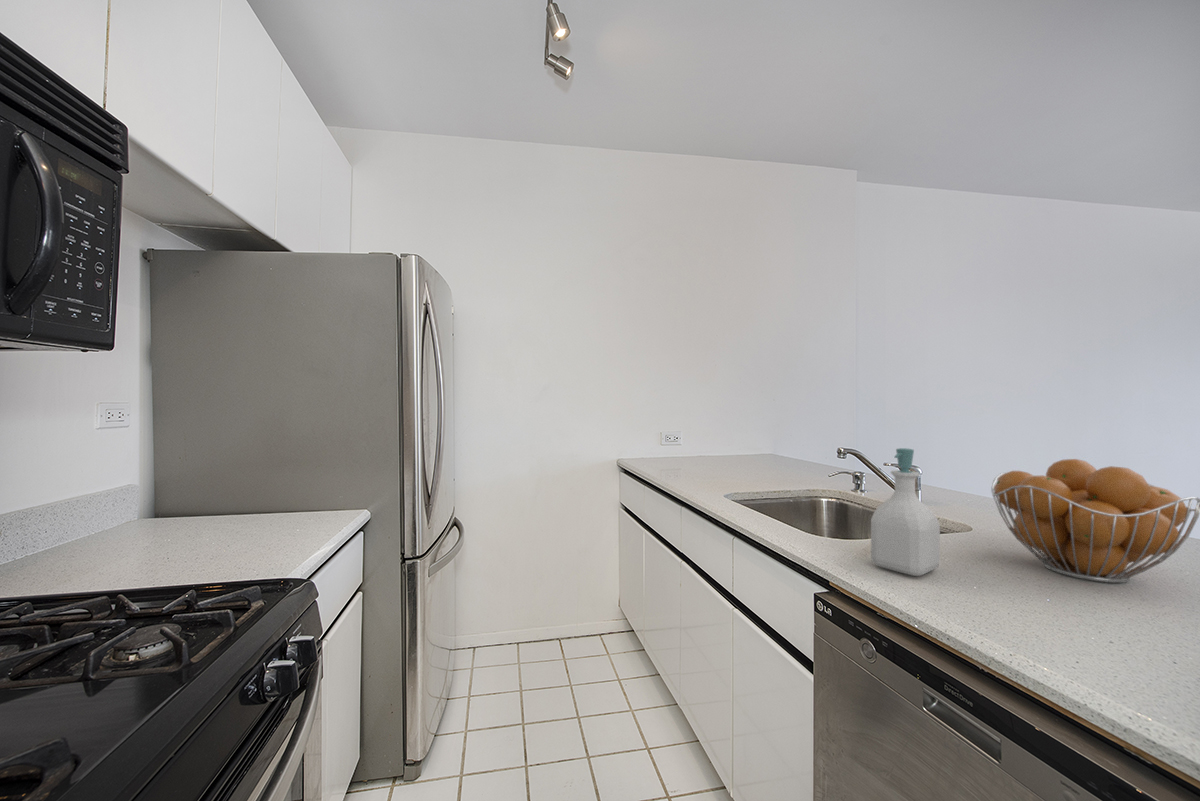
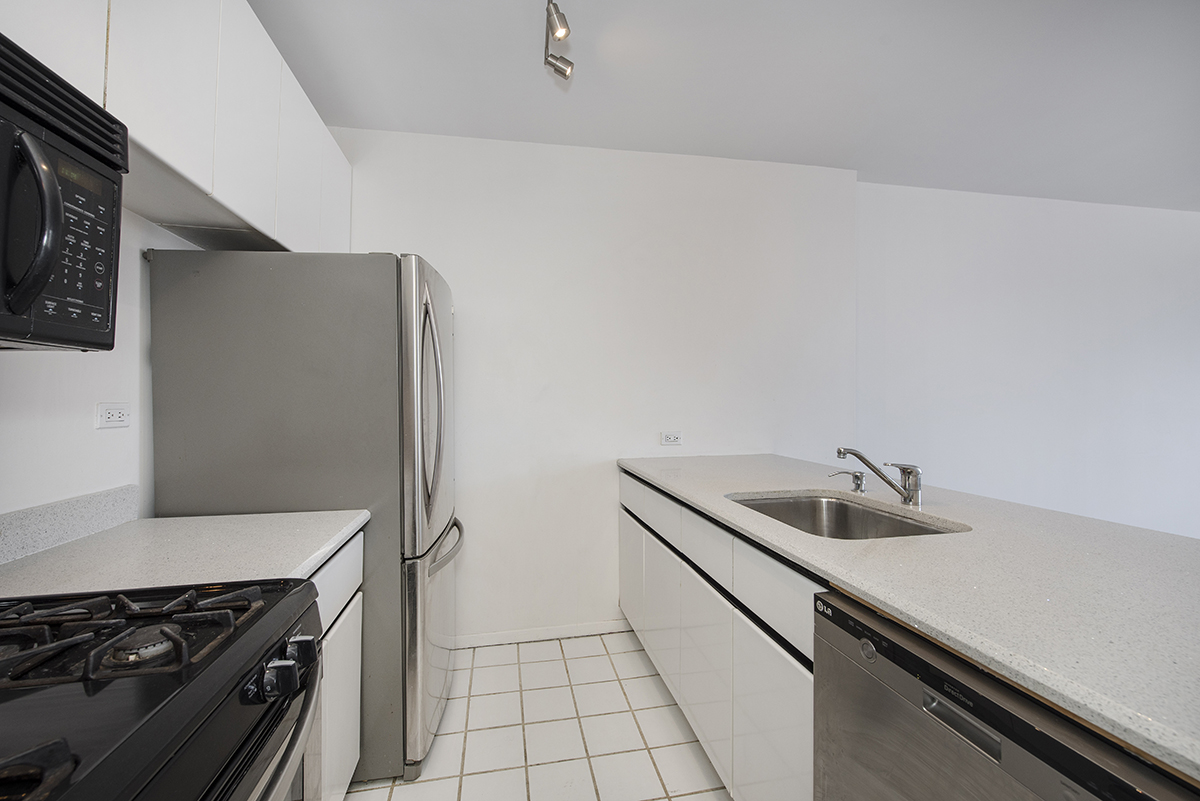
- fruit basket (1084, 516)
- soap bottle (904, 508)
